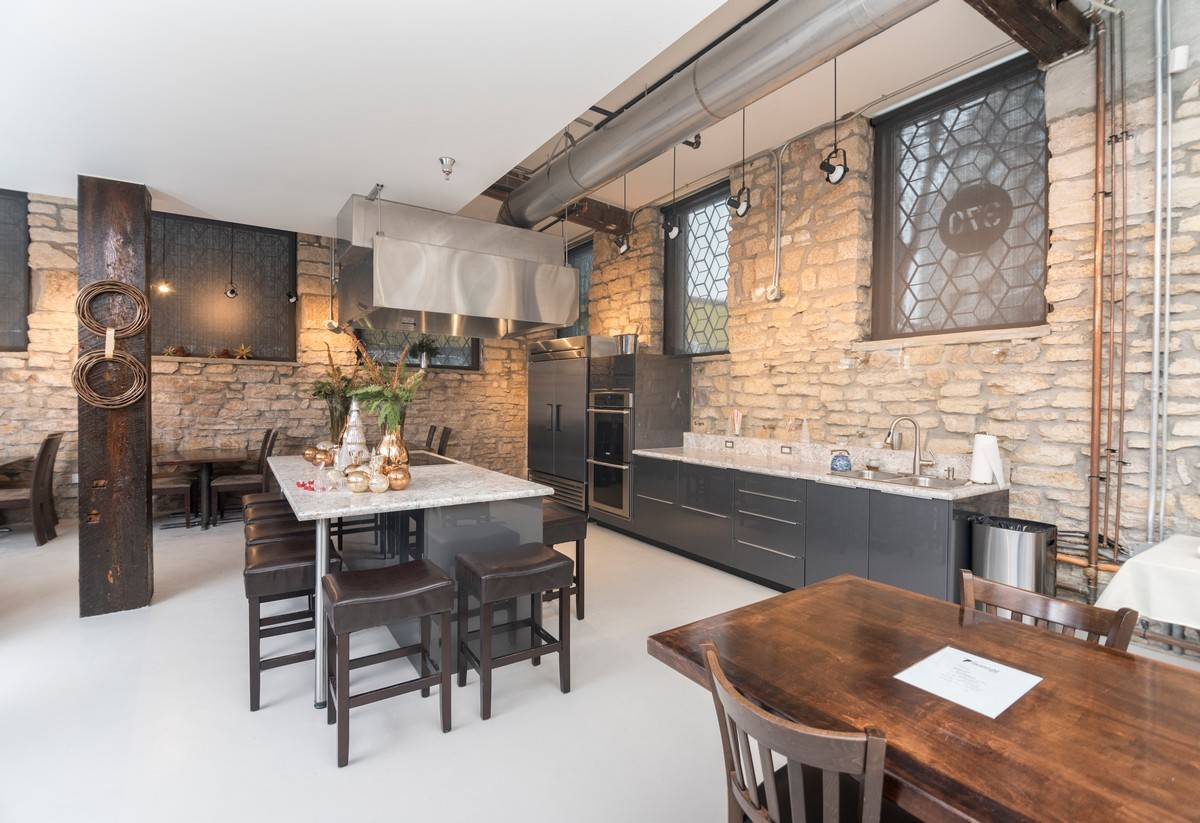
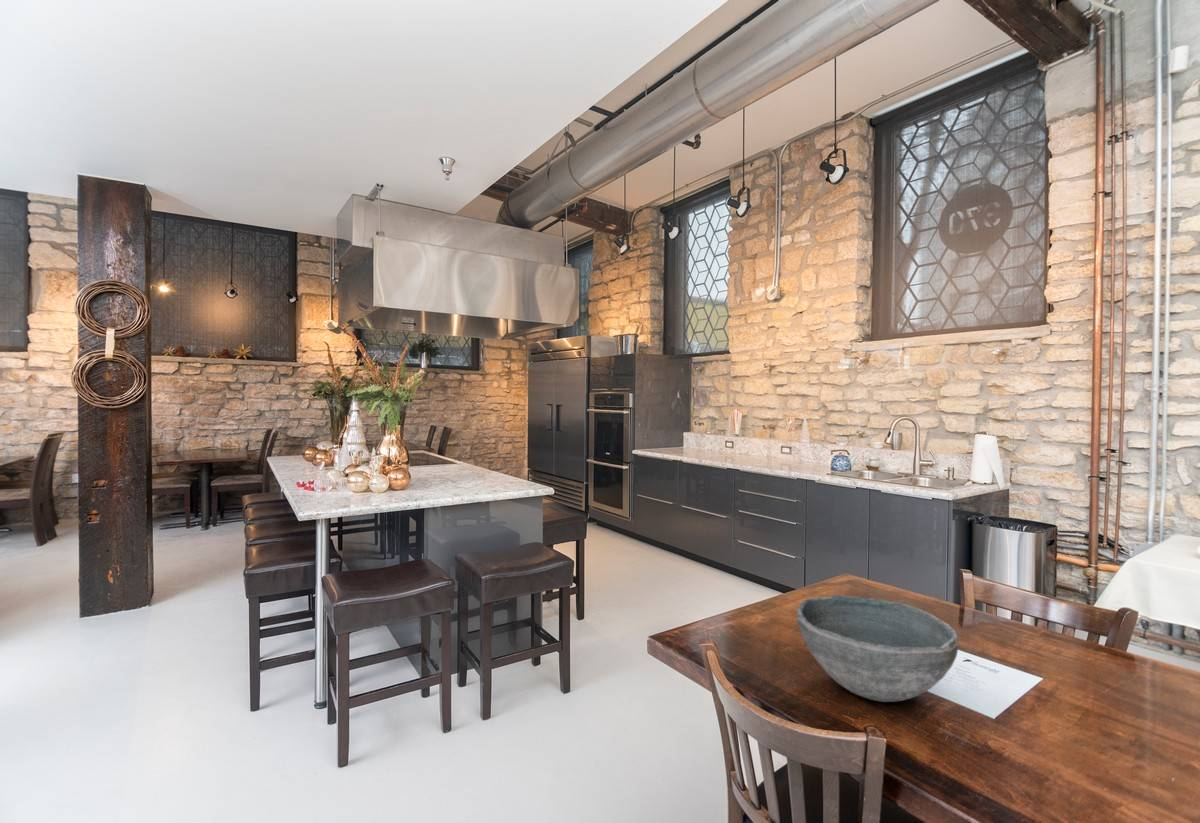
+ bowl (872, 652)
